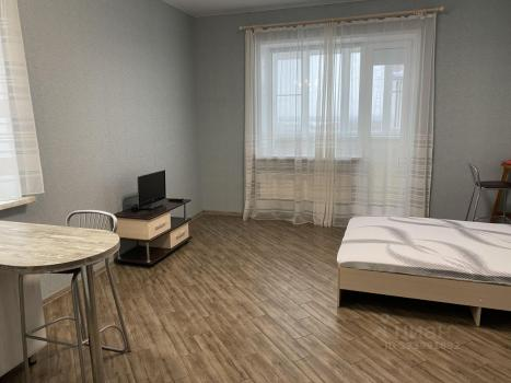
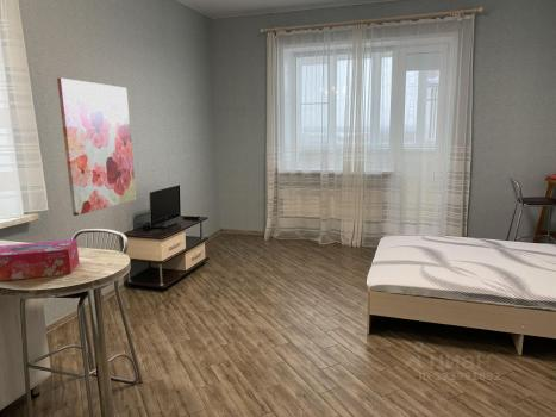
+ tissue box (35, 259)
+ wall art (101, 147)
